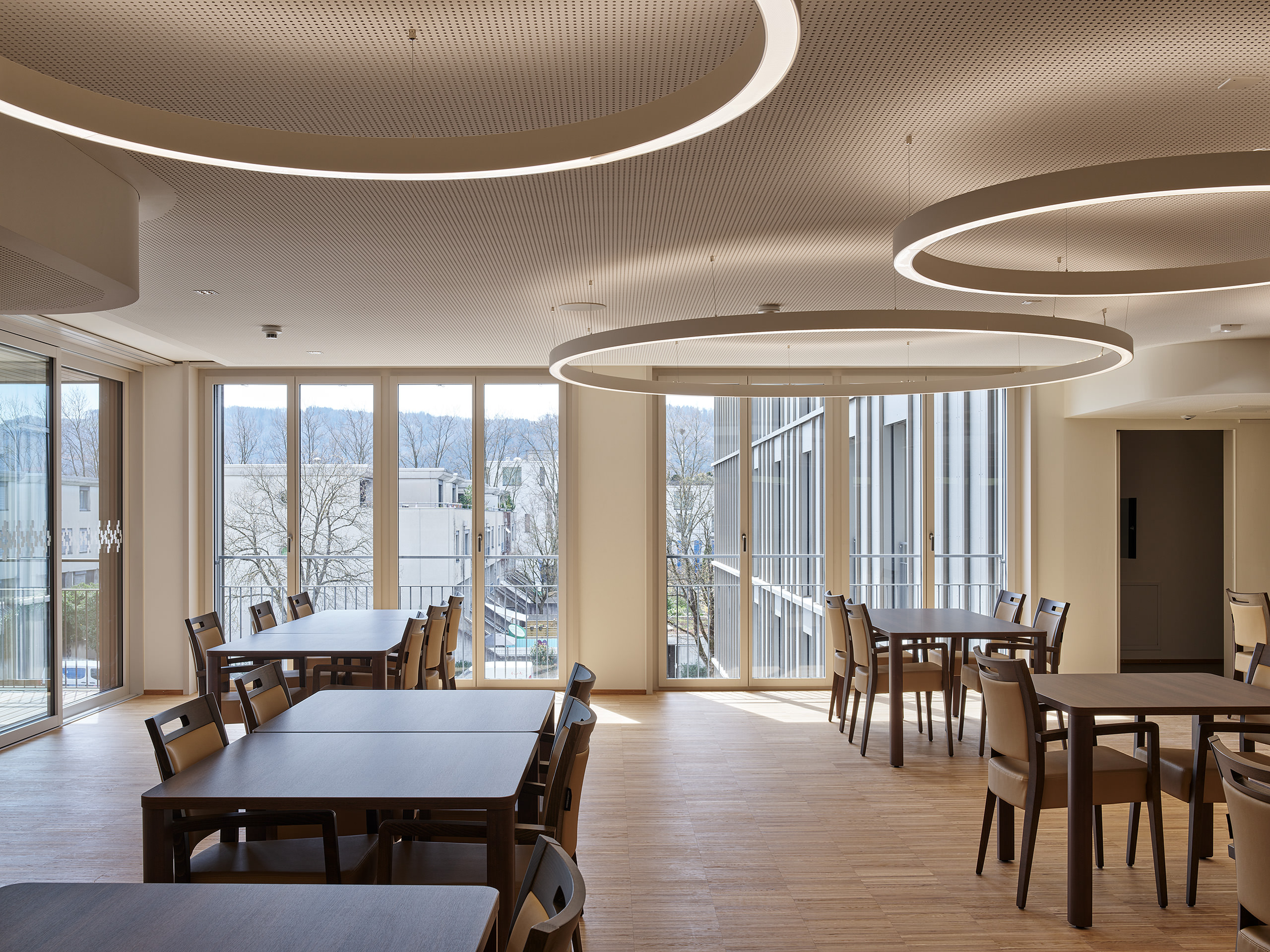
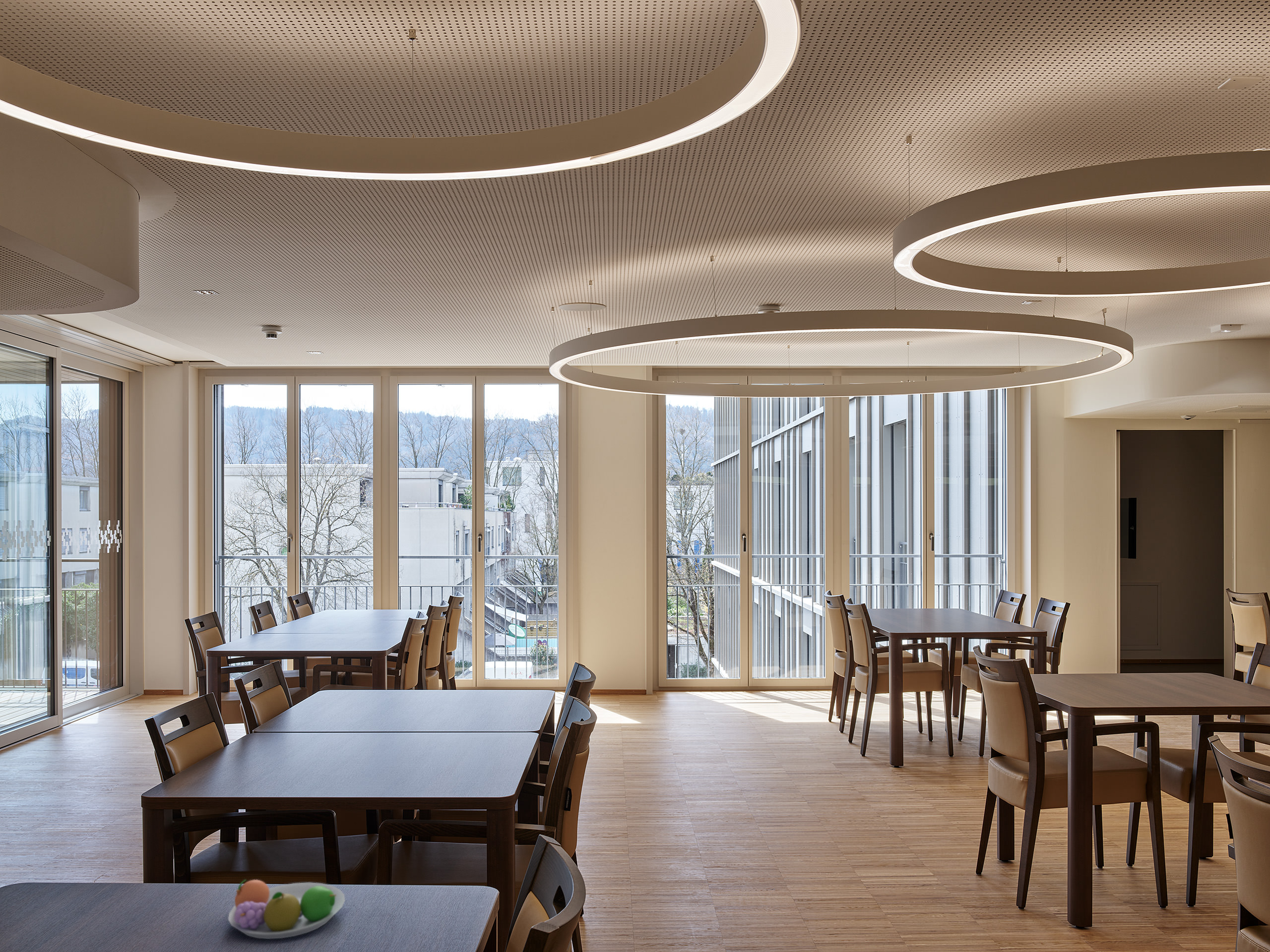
+ fruit bowl (290, 897)
